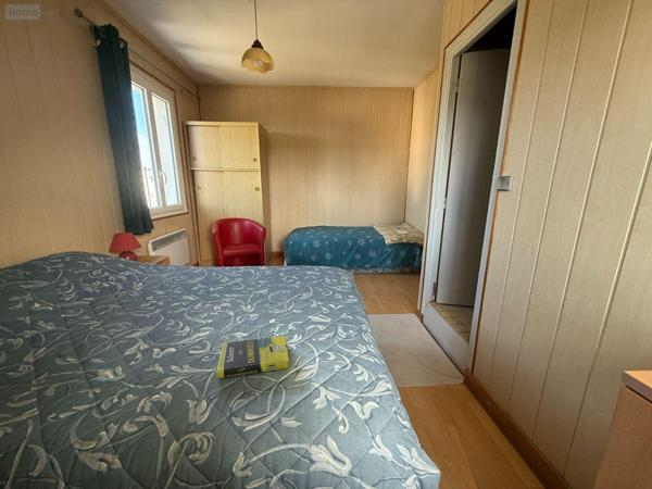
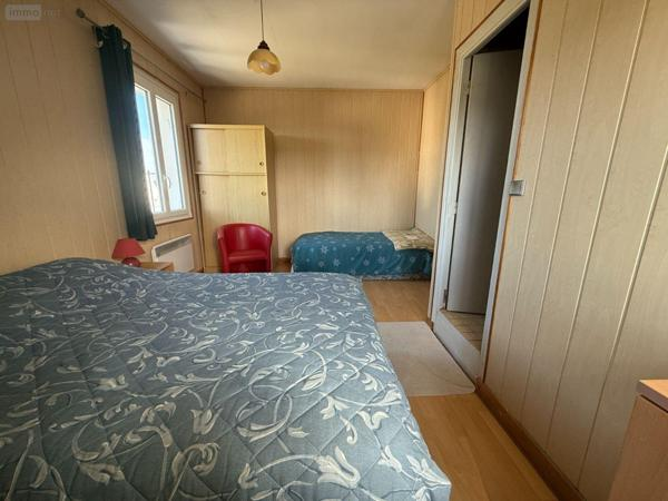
- book (254, 355)
